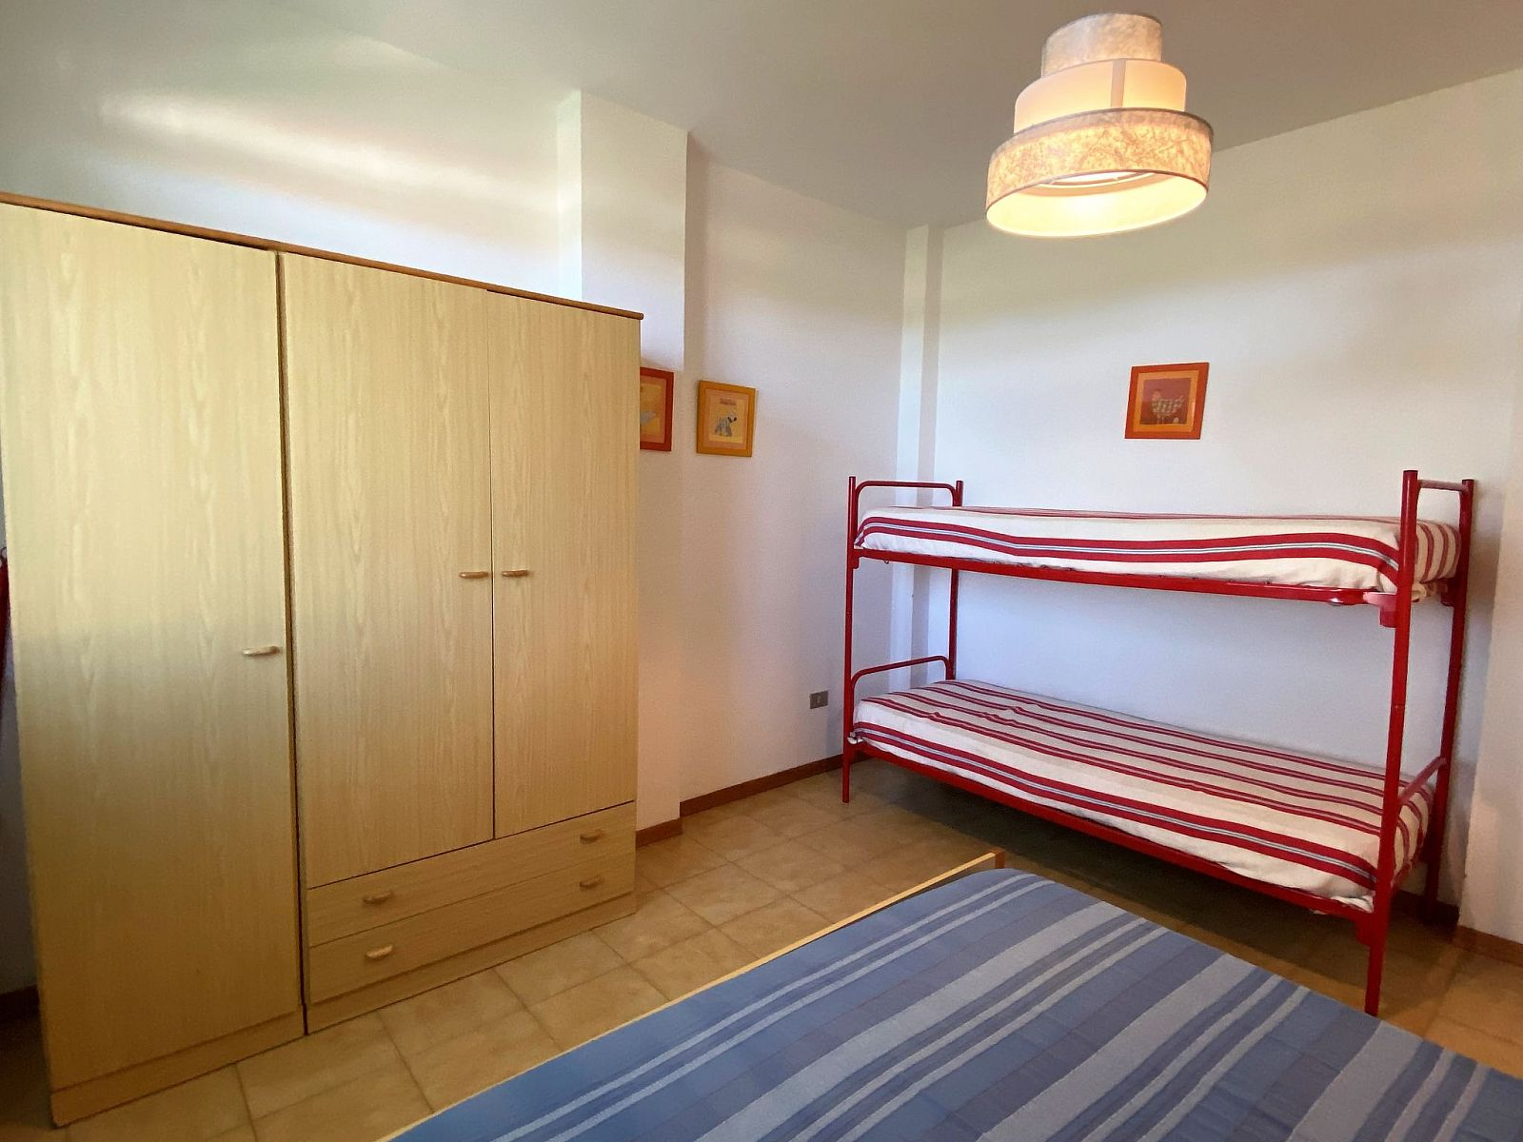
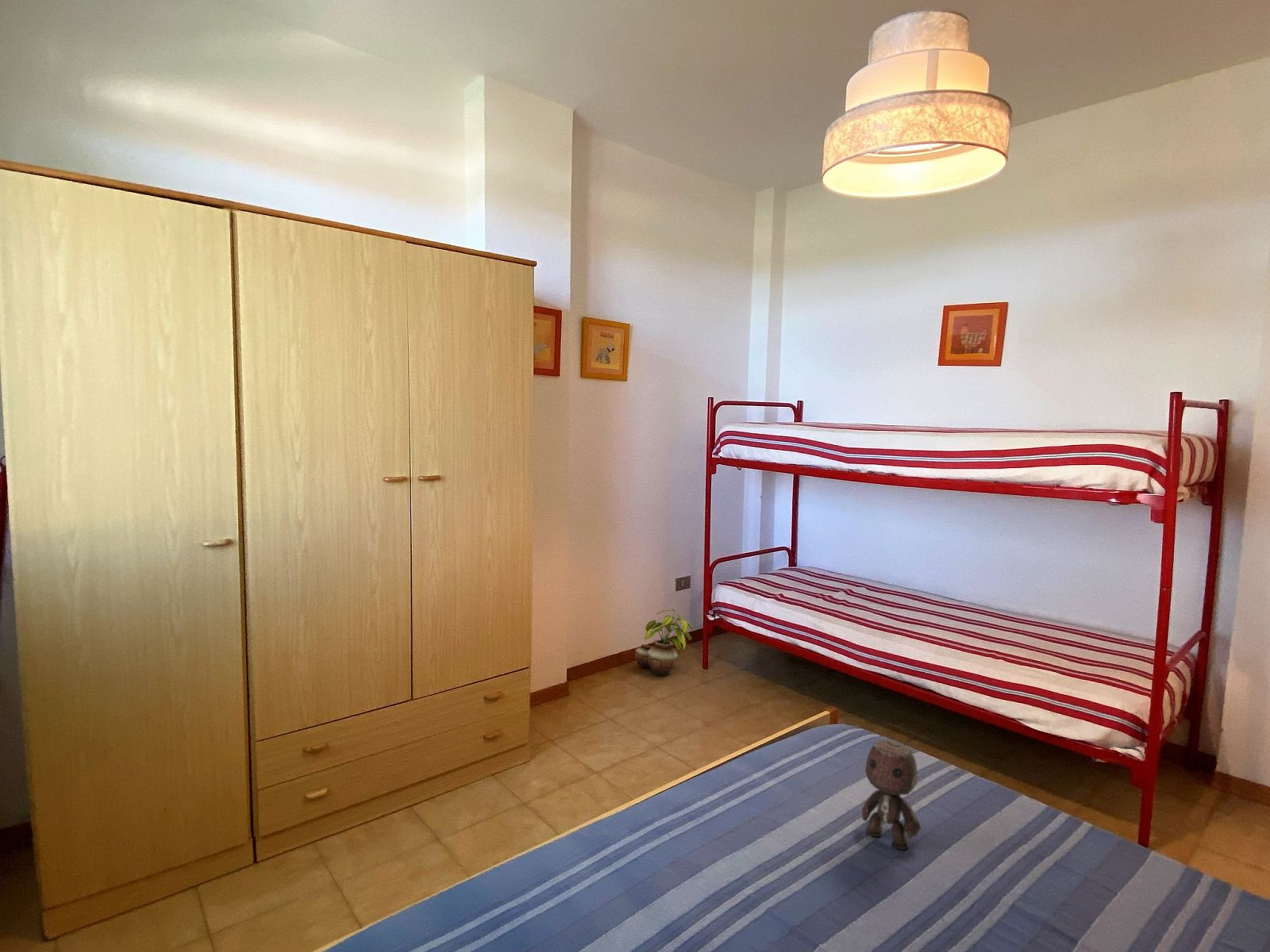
+ potted plant (665, 640)
+ stuffed toy (890, 792)
